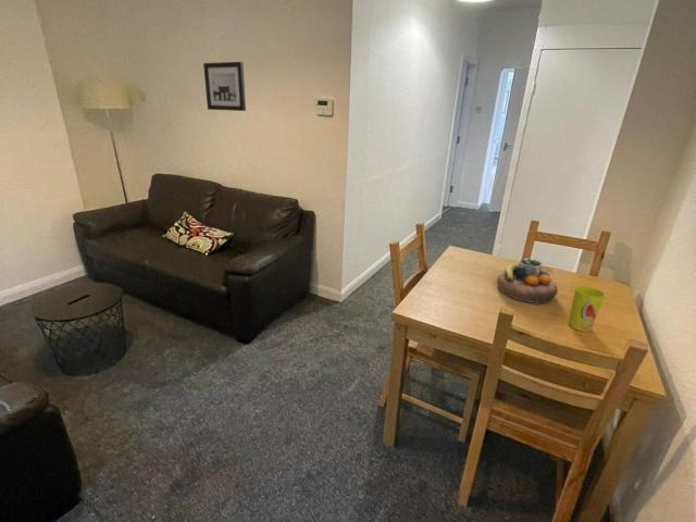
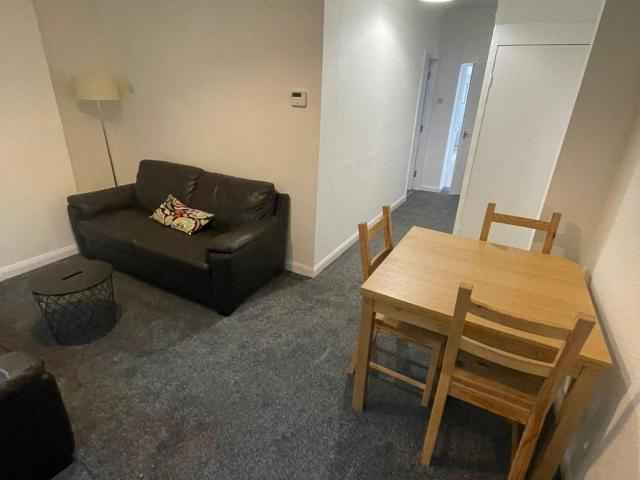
- wall art (224, 86)
- cup (584, 309)
- decorative bowl (529, 275)
